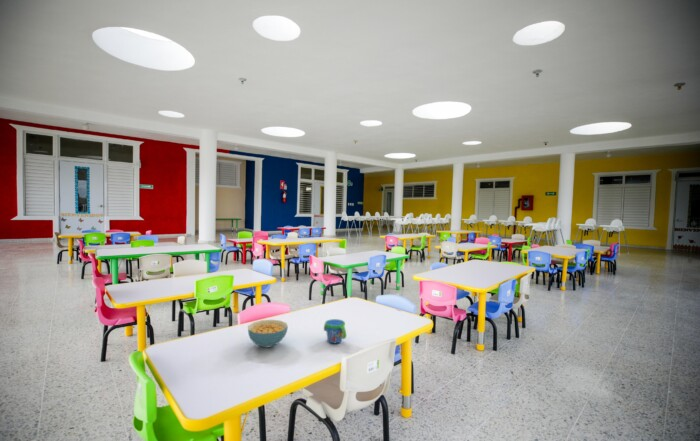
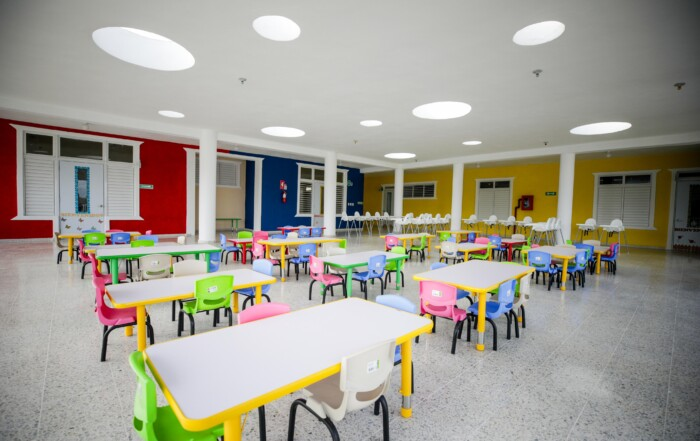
- snack cup (334, 331)
- cereal bowl (267, 335)
